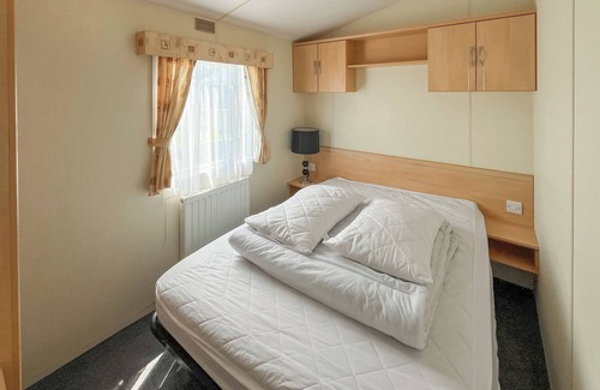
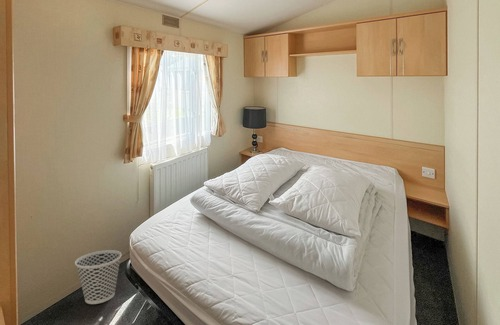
+ wastebasket (99, 277)
